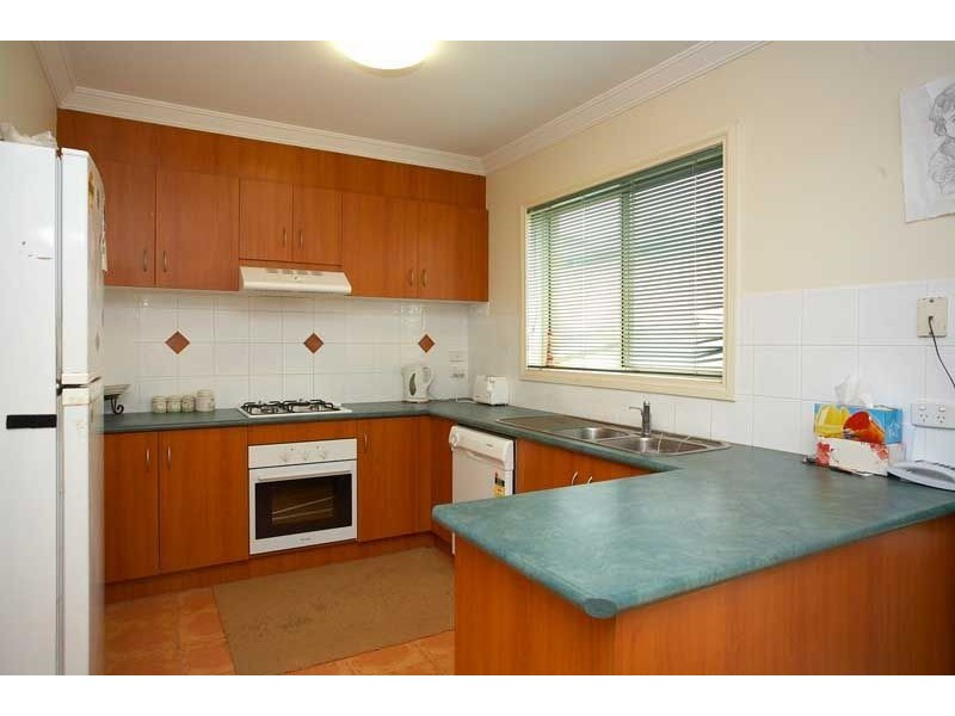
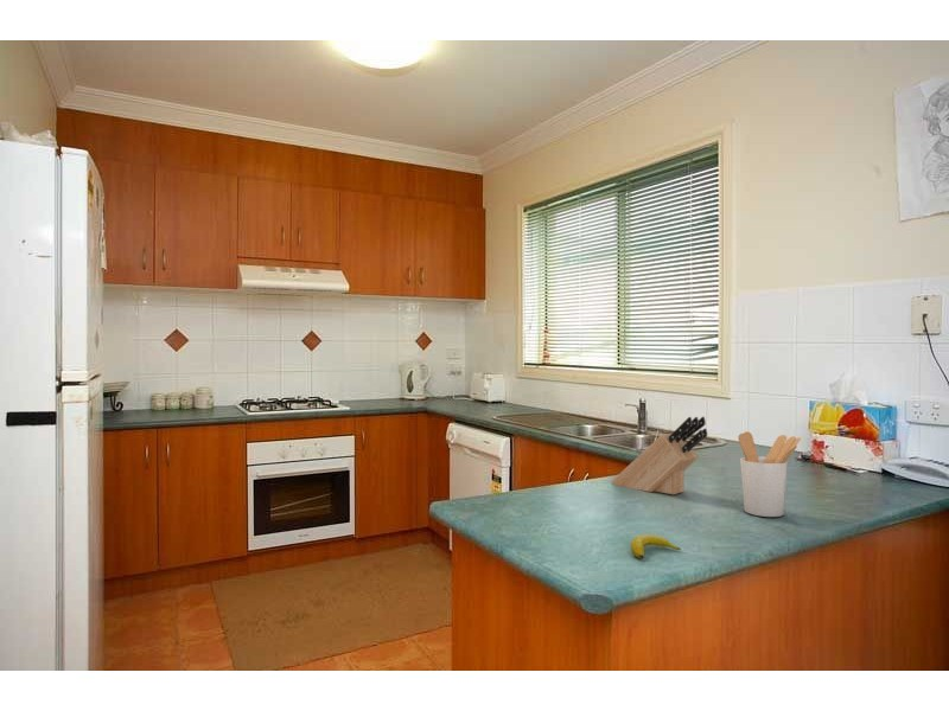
+ knife block (660, 451)
+ banana (650, 544)
+ utensil holder (771, 472)
